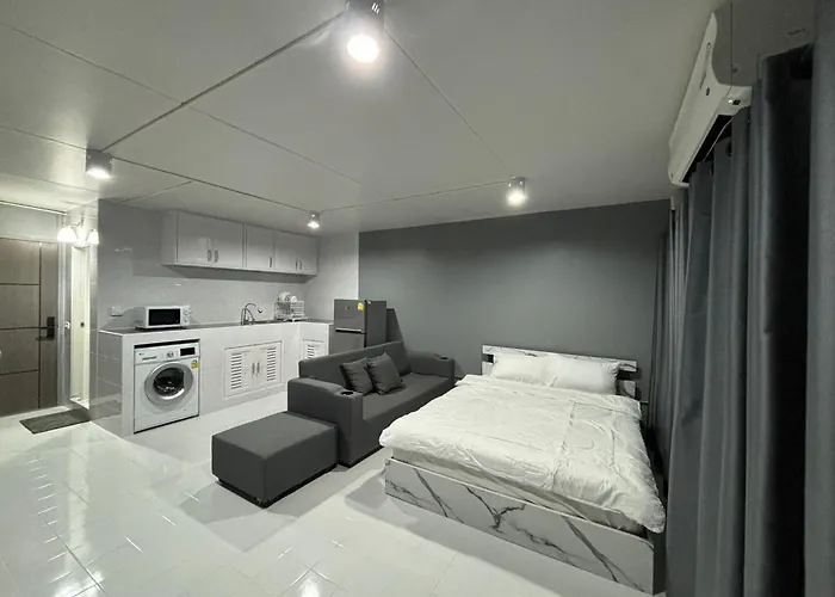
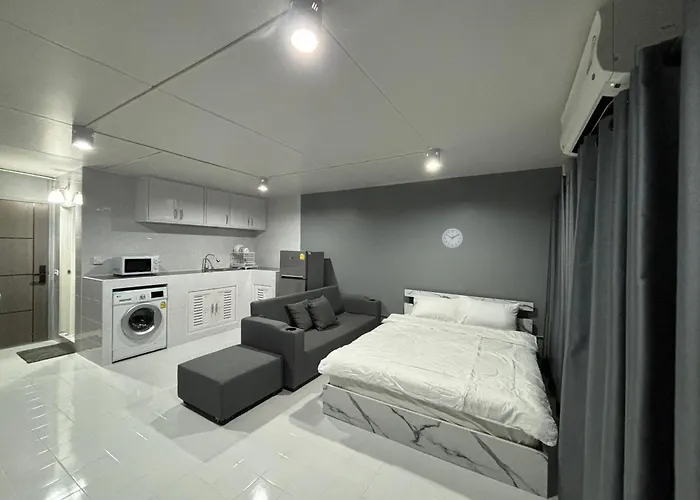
+ wall clock (452, 238)
